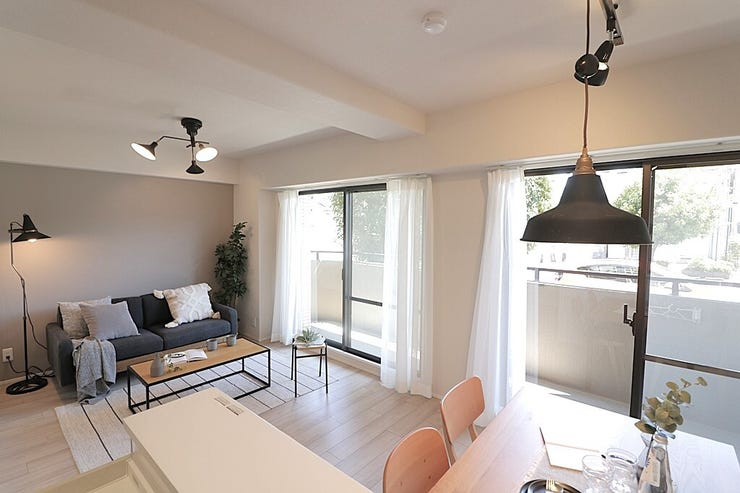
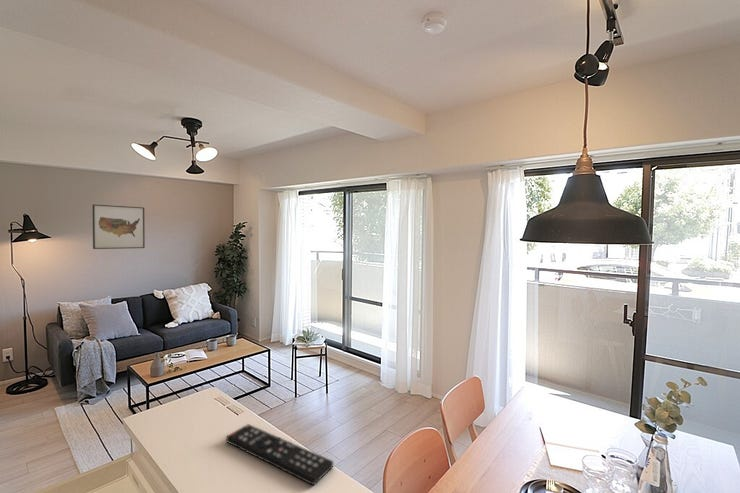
+ wall art (119, 227)
+ remote control (276, 449)
